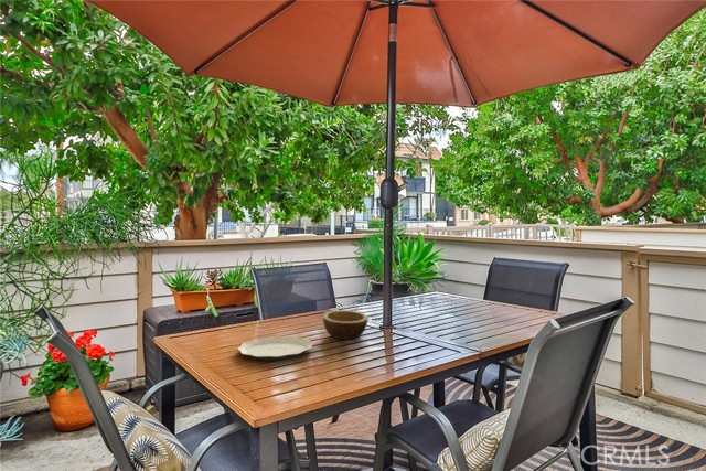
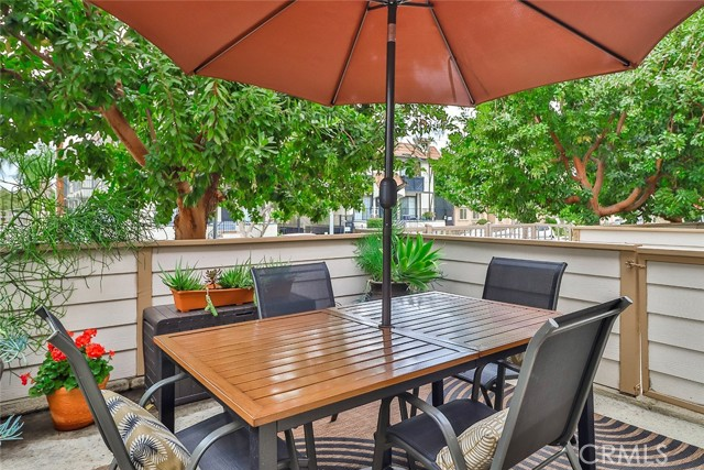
- bowl (345, 324)
- plate (276, 349)
